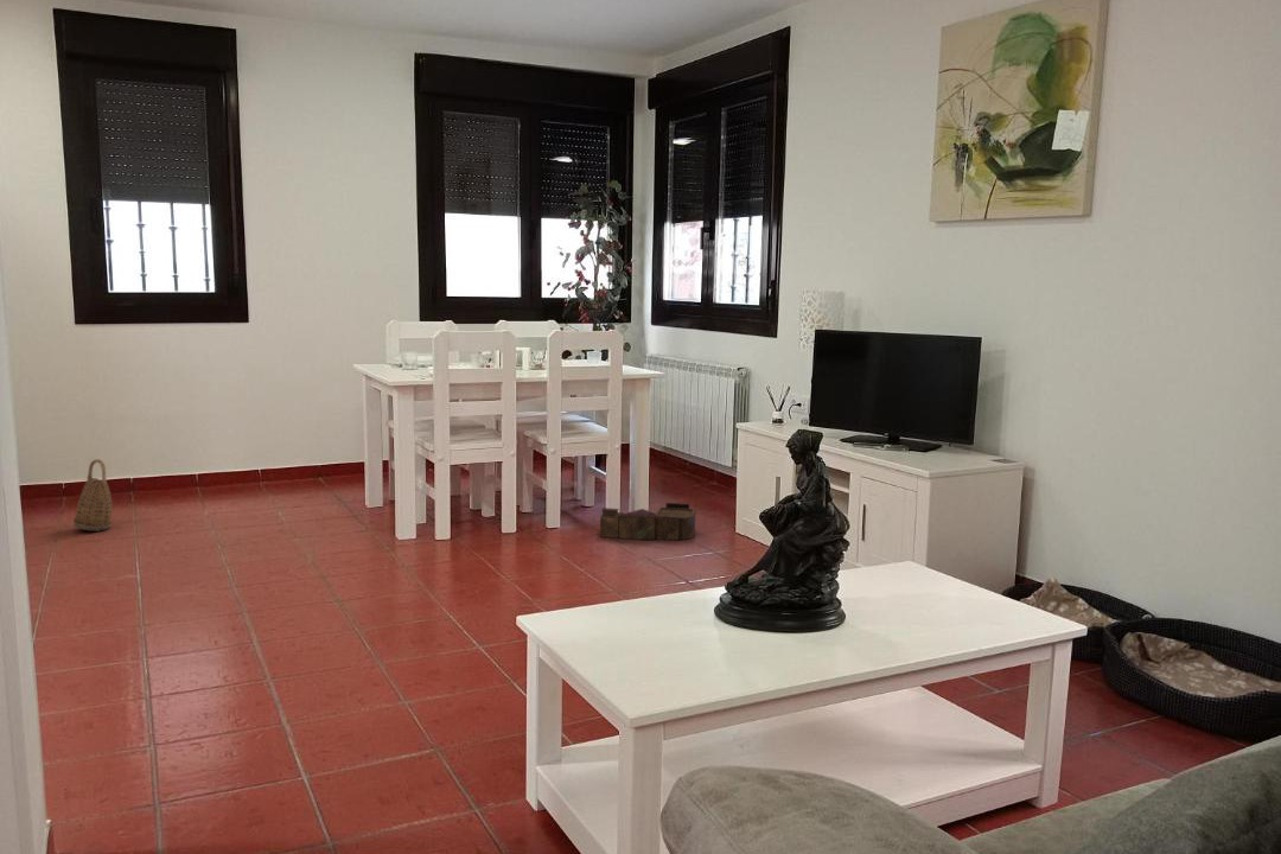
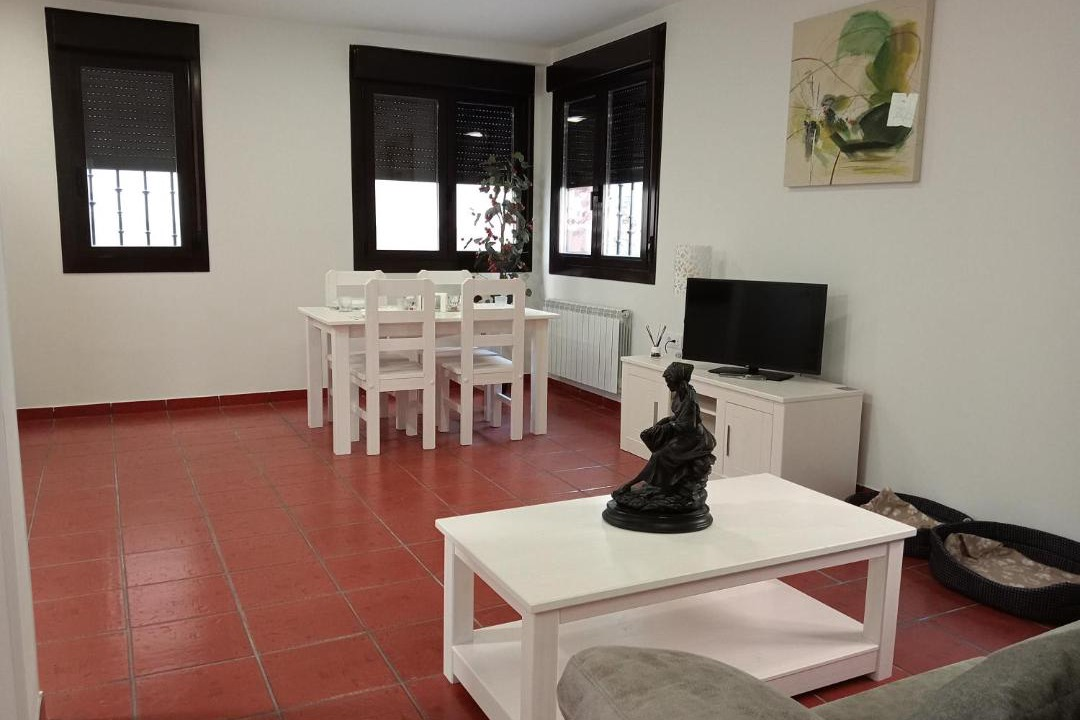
- basket (91, 493)
- architectural model (646, 520)
